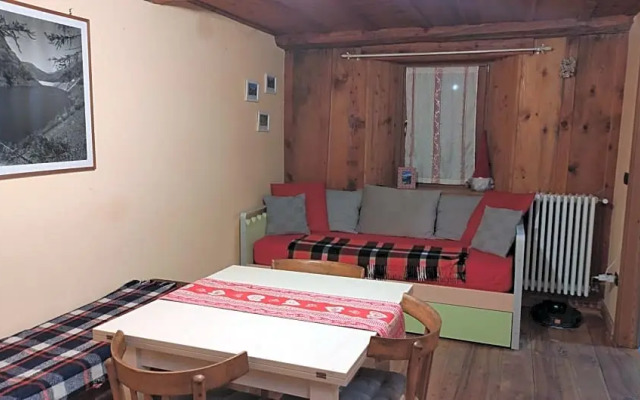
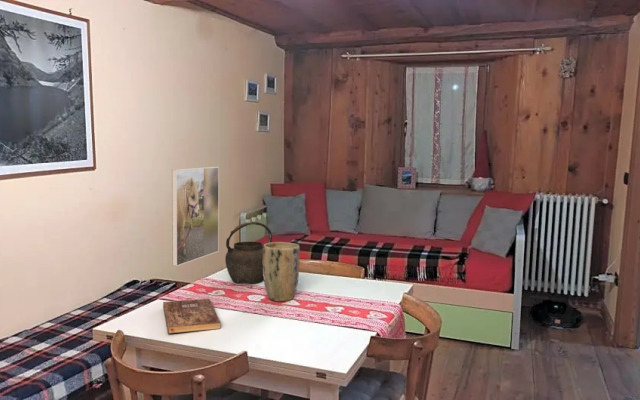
+ bible (190, 315)
+ kettle (254, 250)
+ plant pot (280, 271)
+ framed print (196, 213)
